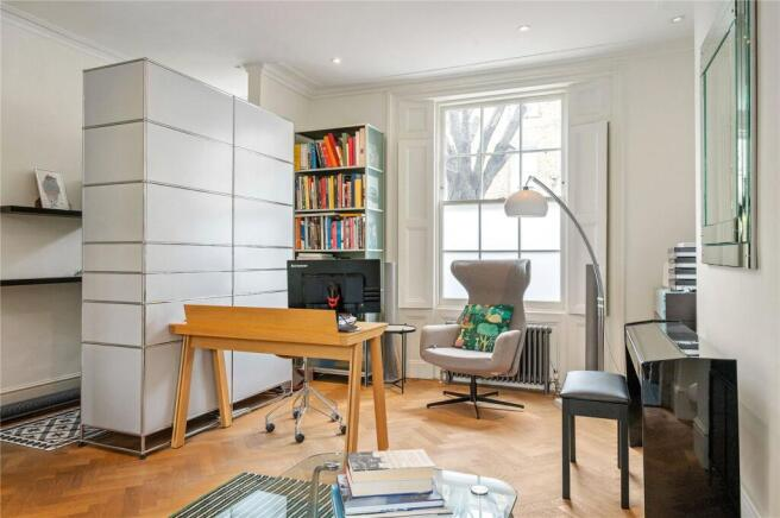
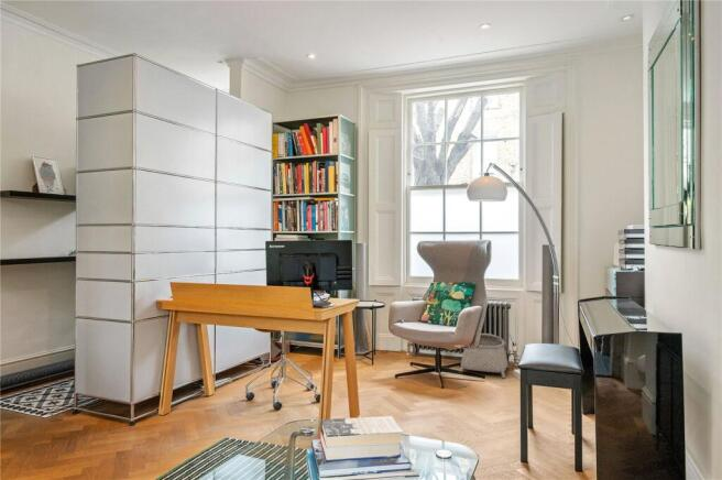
+ basket (485, 351)
